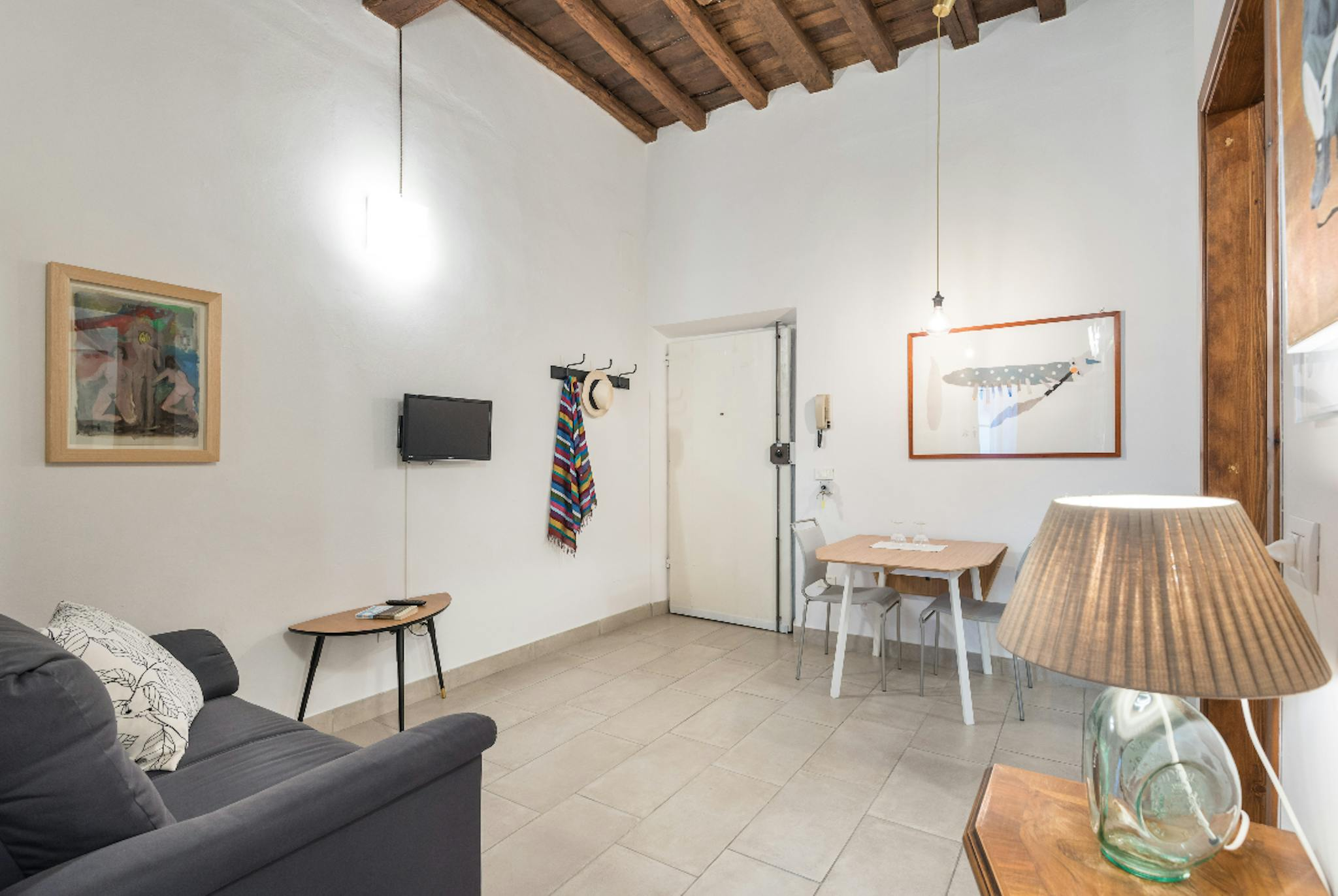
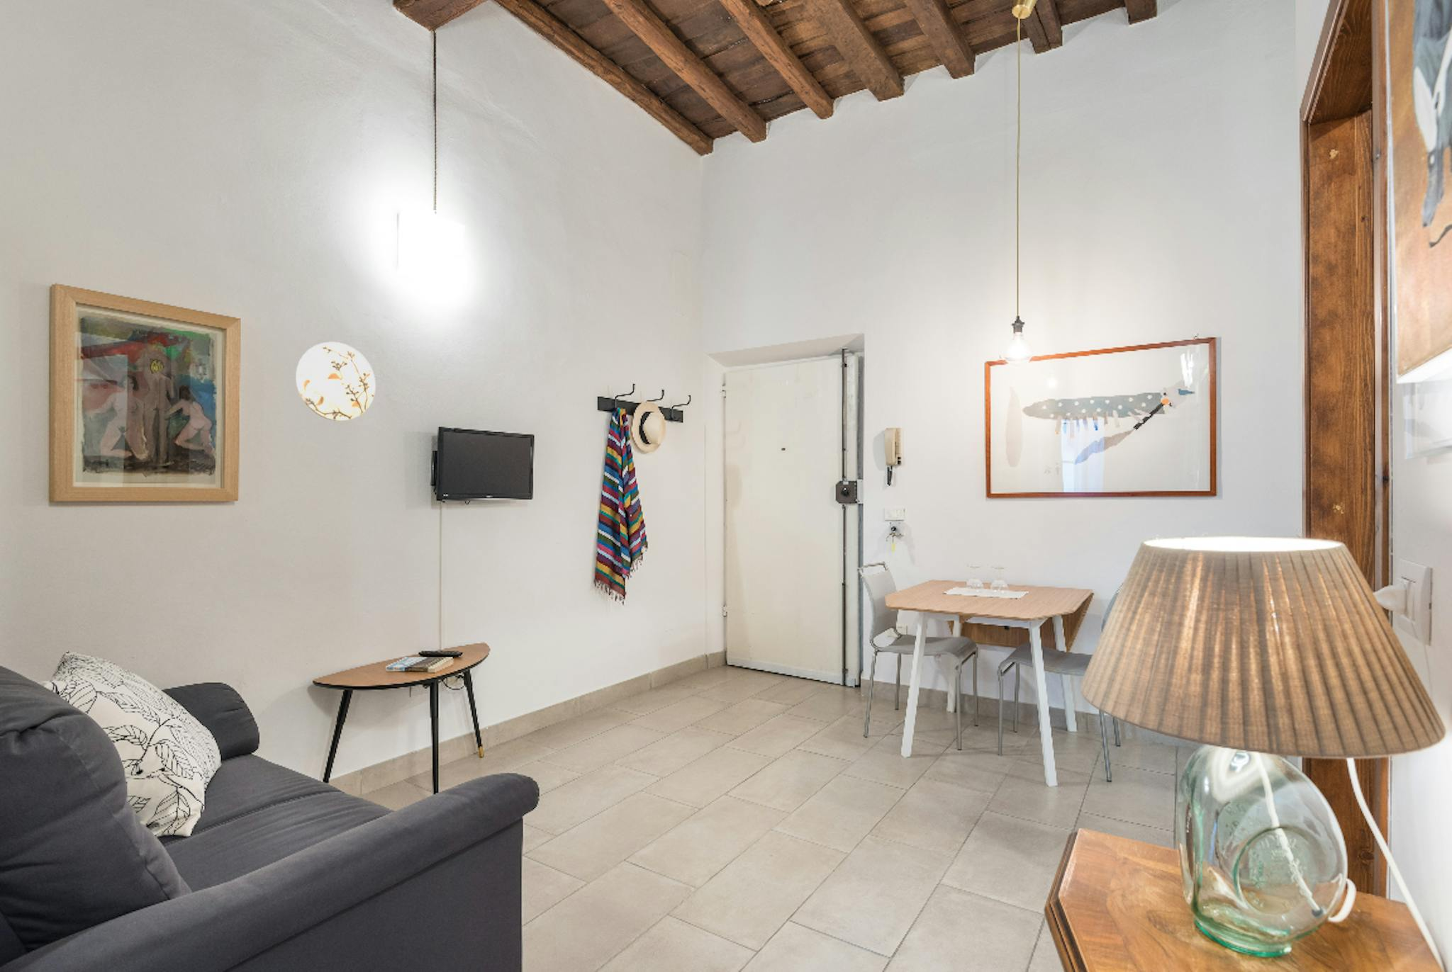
+ decorative plate (336, 381)
